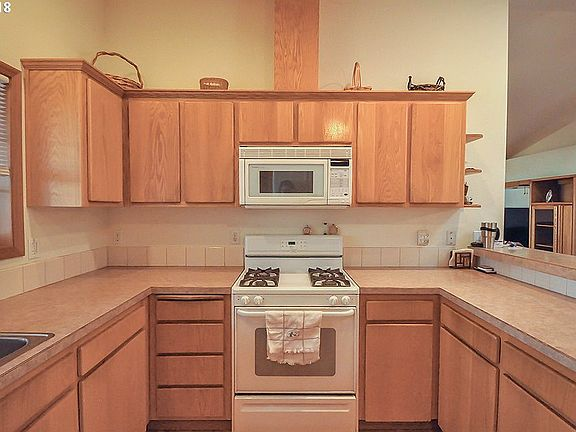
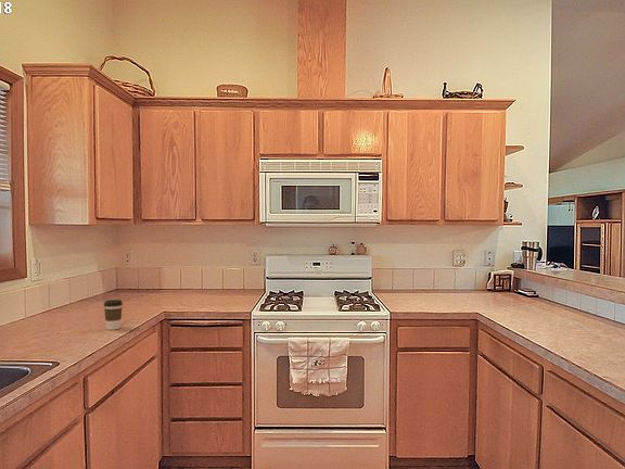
+ coffee cup (113, 314)
